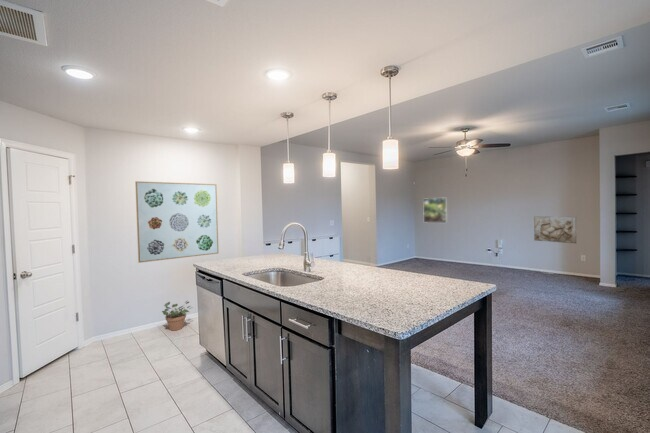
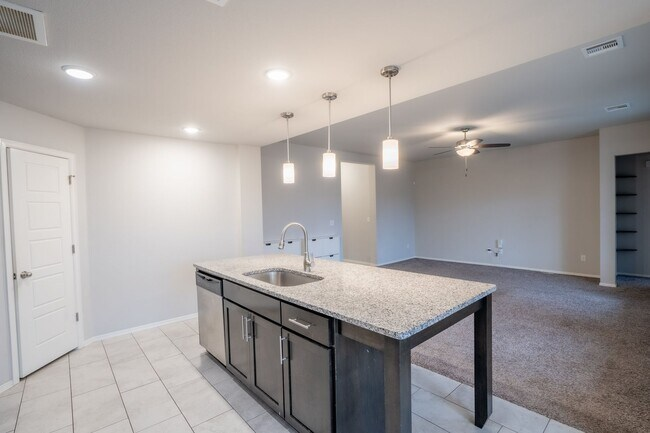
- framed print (434, 210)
- potted plant (178, 314)
- wall art (180, 220)
- relief sculpture (554, 229)
